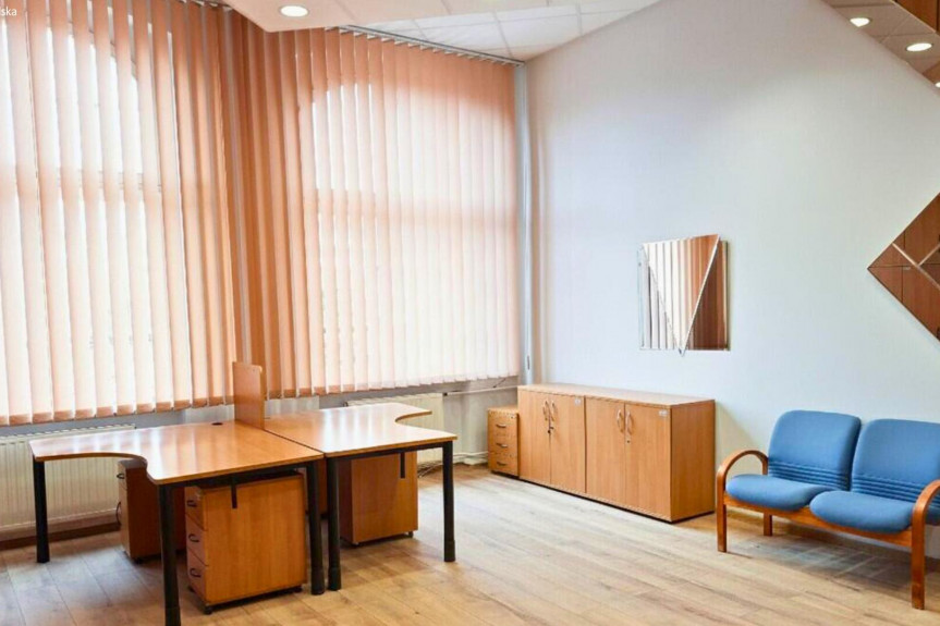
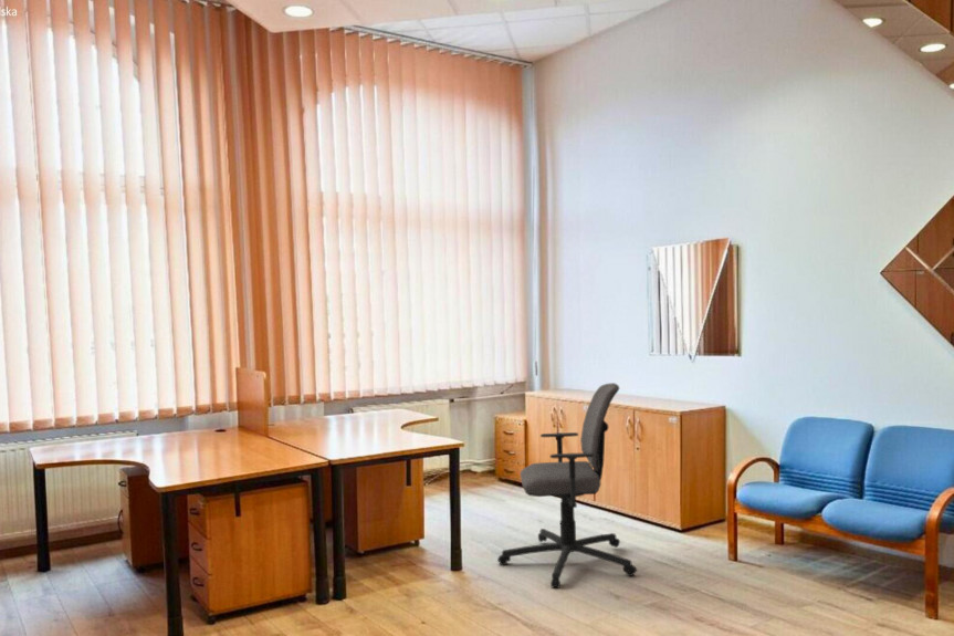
+ office chair (559, 475)
